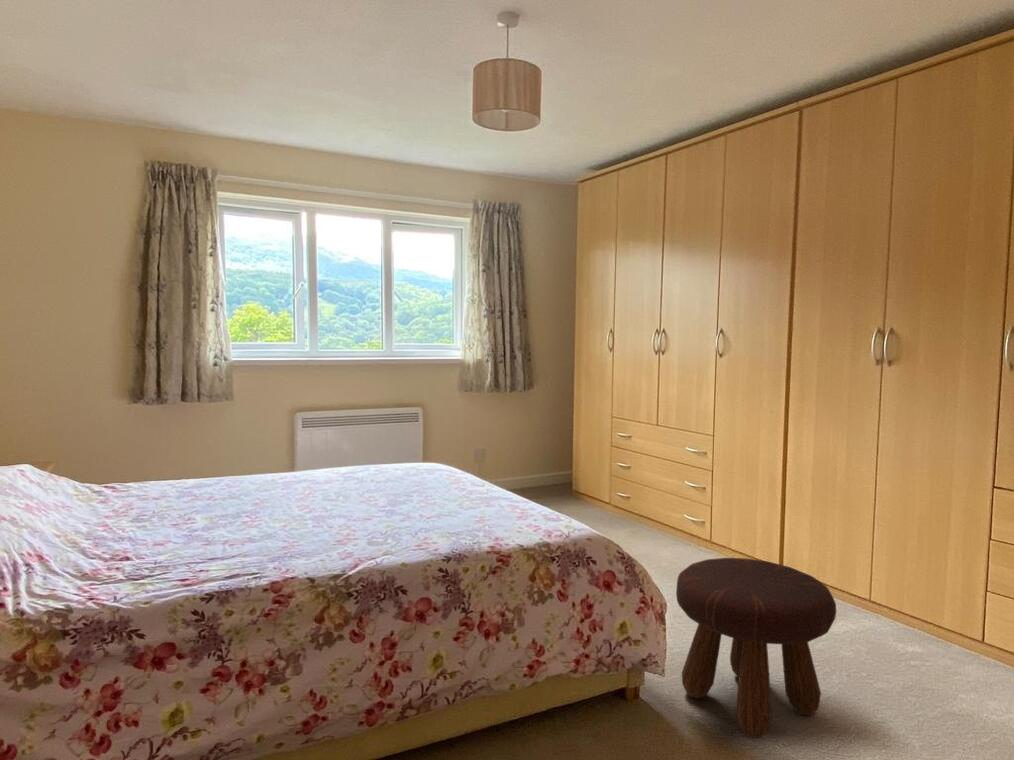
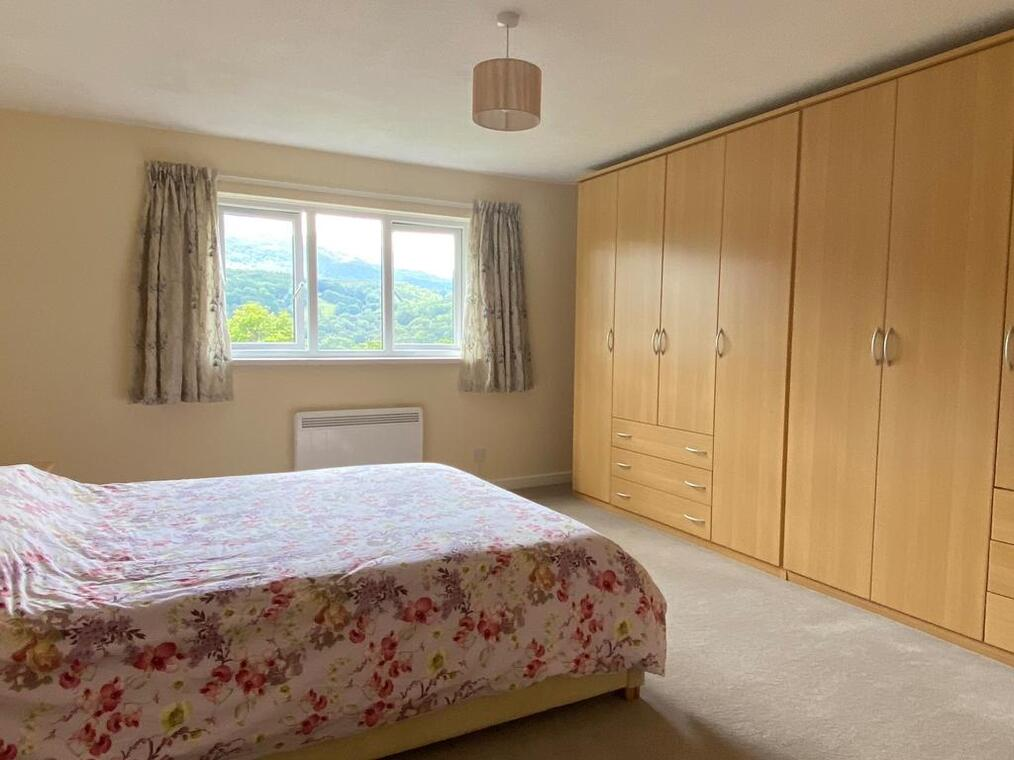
- footstool (750, 641)
